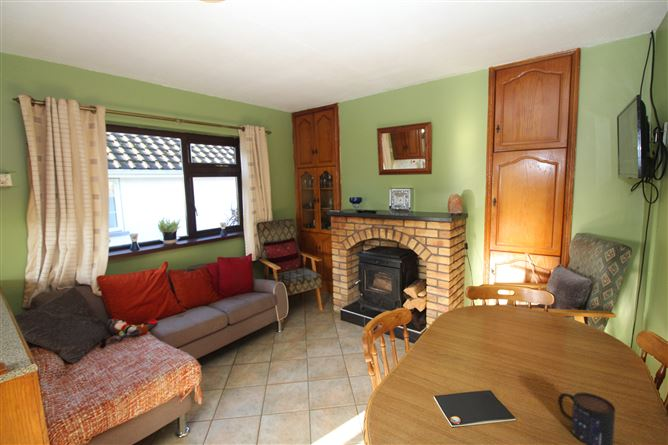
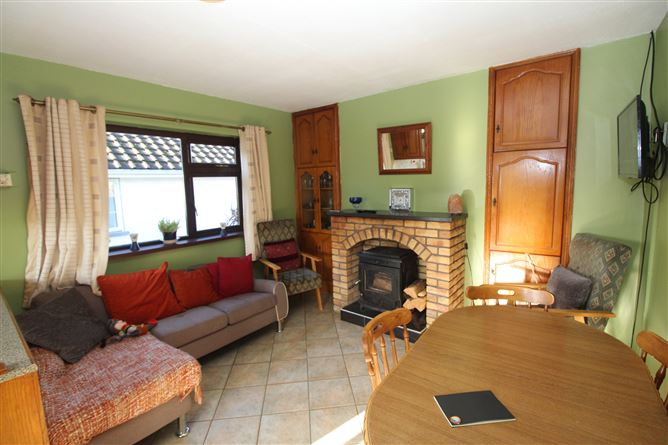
- mug (583, 414)
